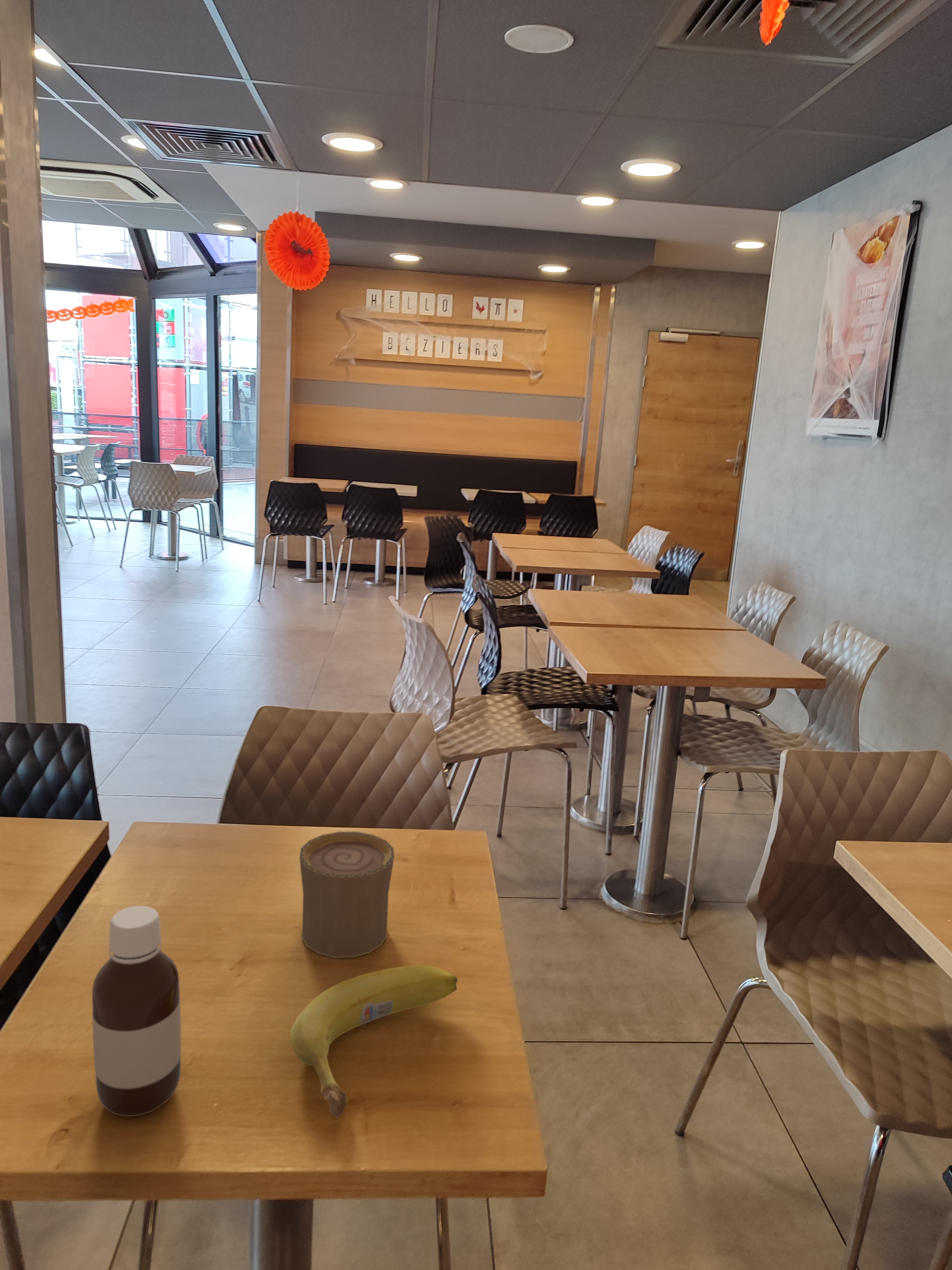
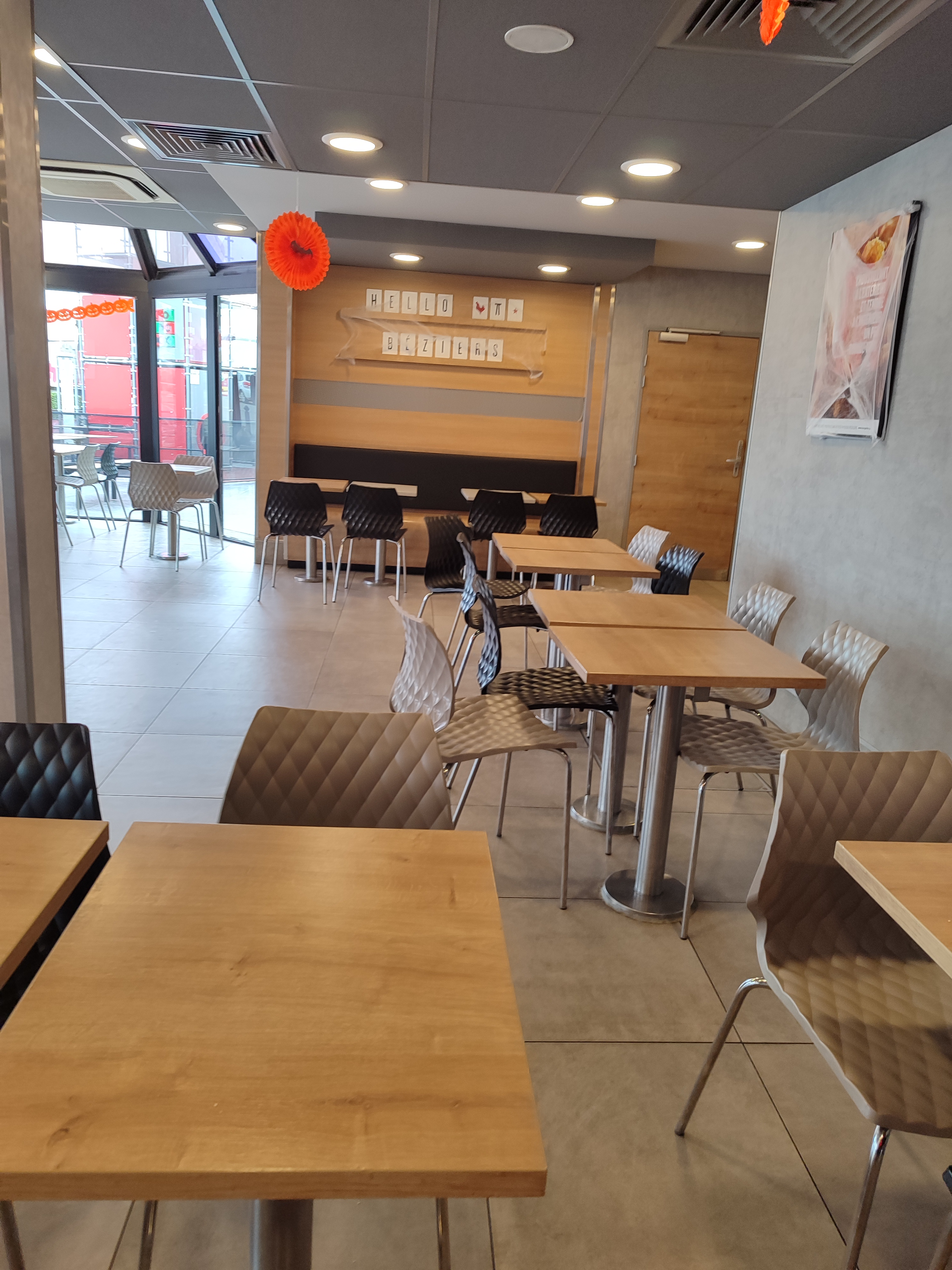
- cup (346, 893)
- fruit (370, 1021)
- bottle (137, 1007)
